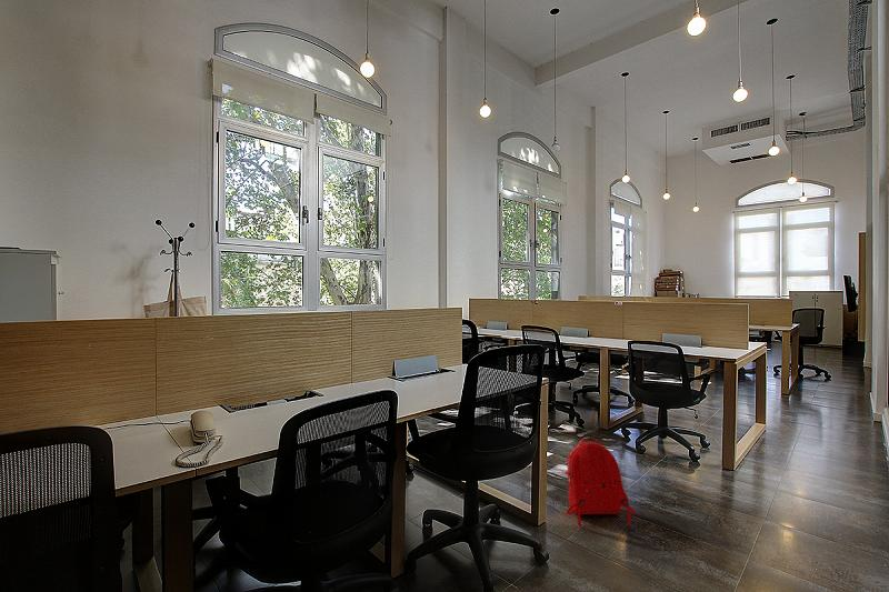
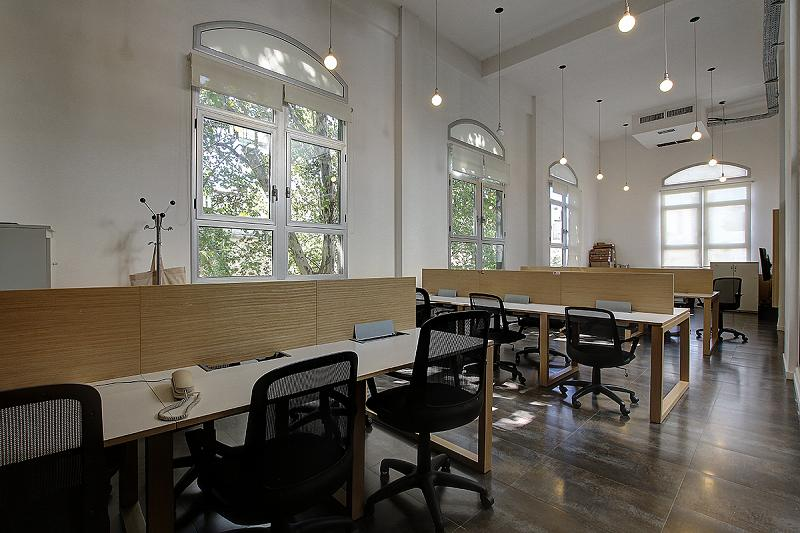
- backpack (595, 476)
